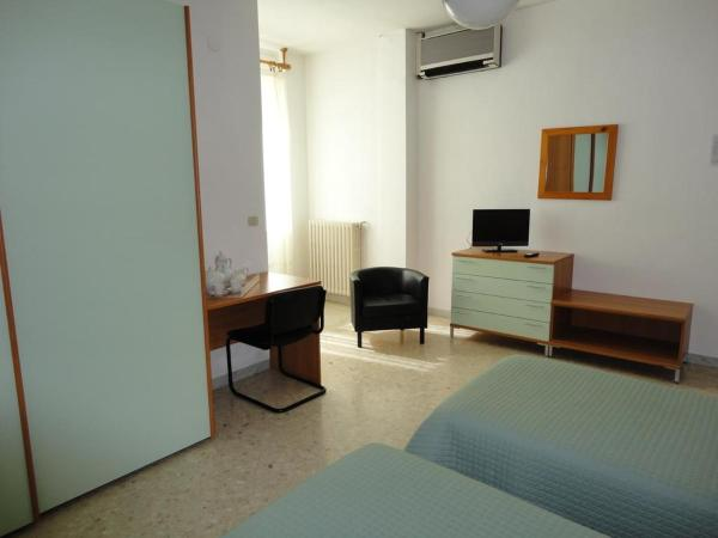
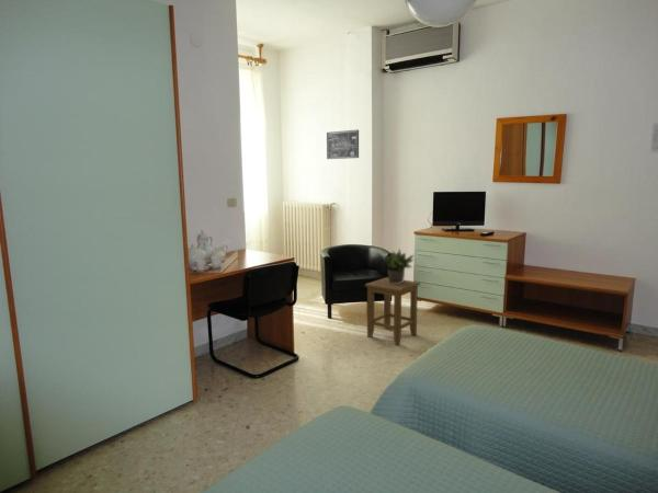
+ stool (394, 309)
+ potted plant (399, 265)
+ wall art (342, 145)
